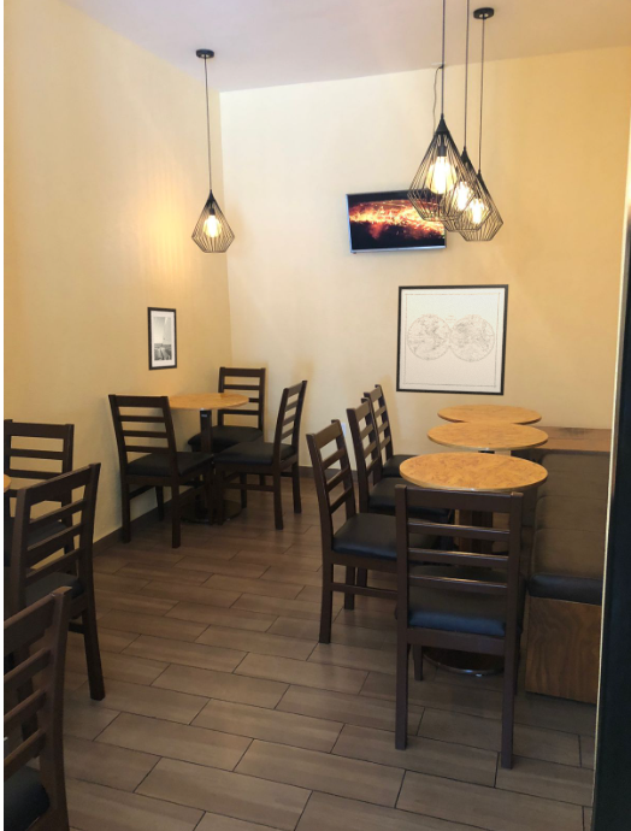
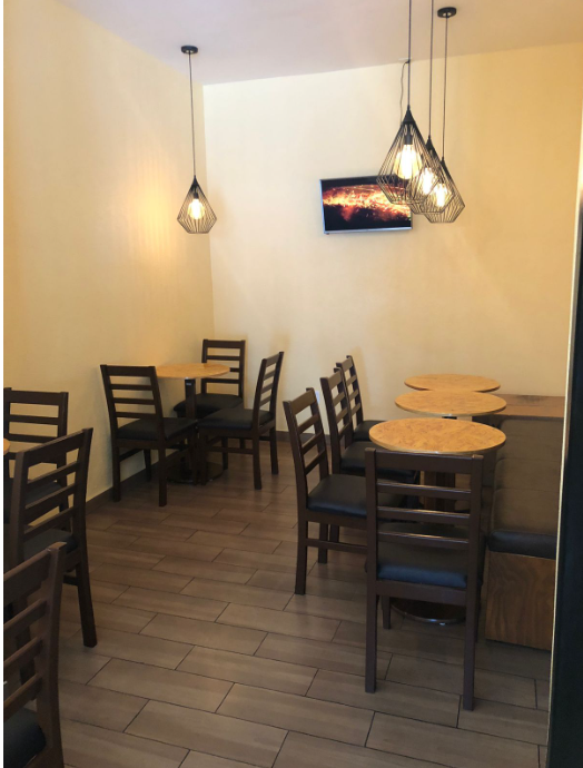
- wall art (163, 338)
- wall art (450, 340)
